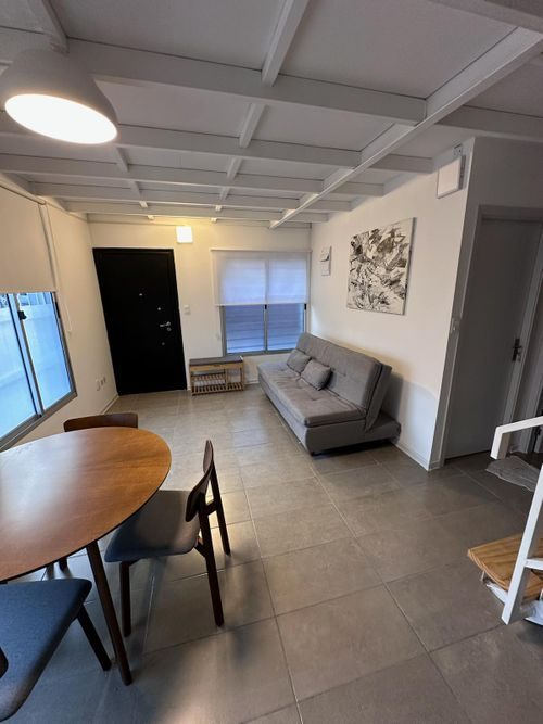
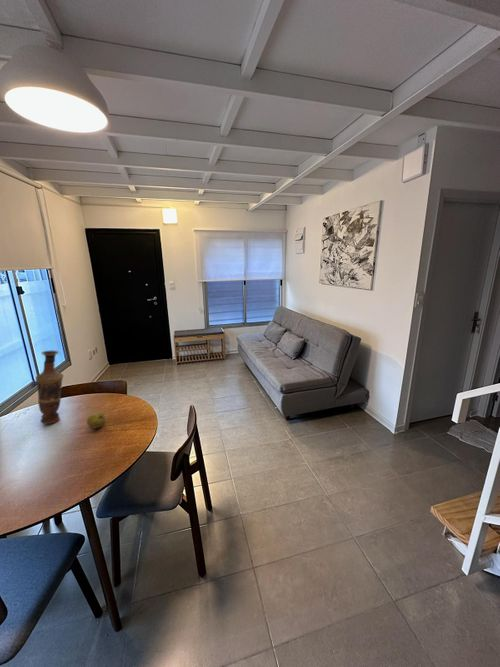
+ vase (49, 387)
+ fruit (96, 420)
